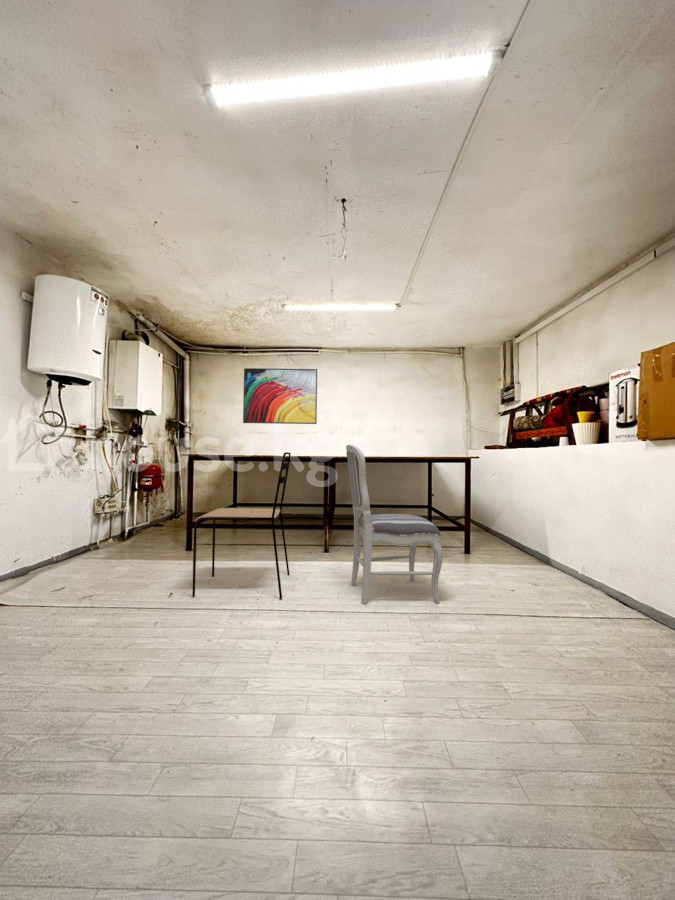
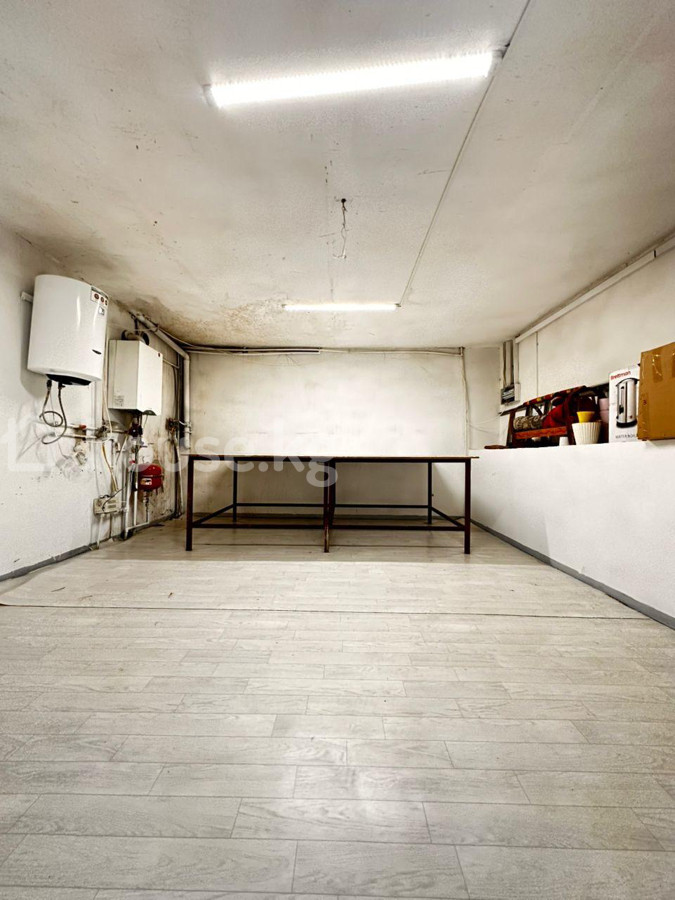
- dining chair (388, 518)
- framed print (280, 396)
- dining chair (246, 518)
